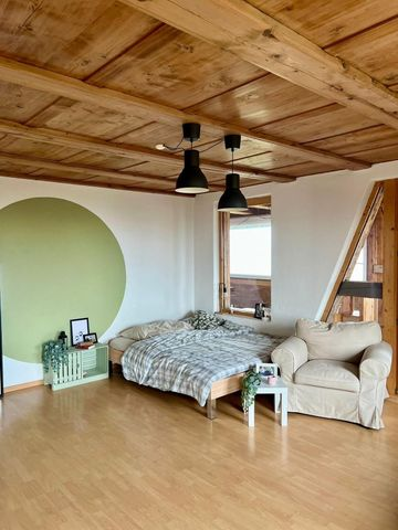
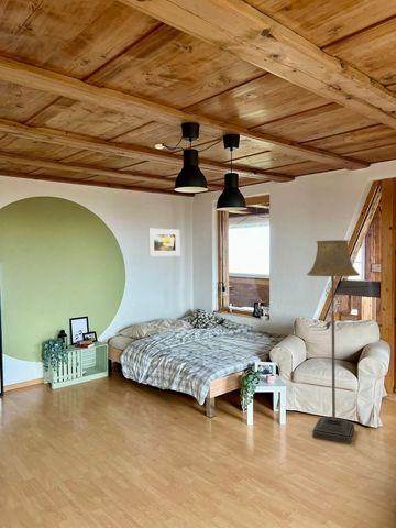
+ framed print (164, 242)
+ floor lamp (332, 337)
